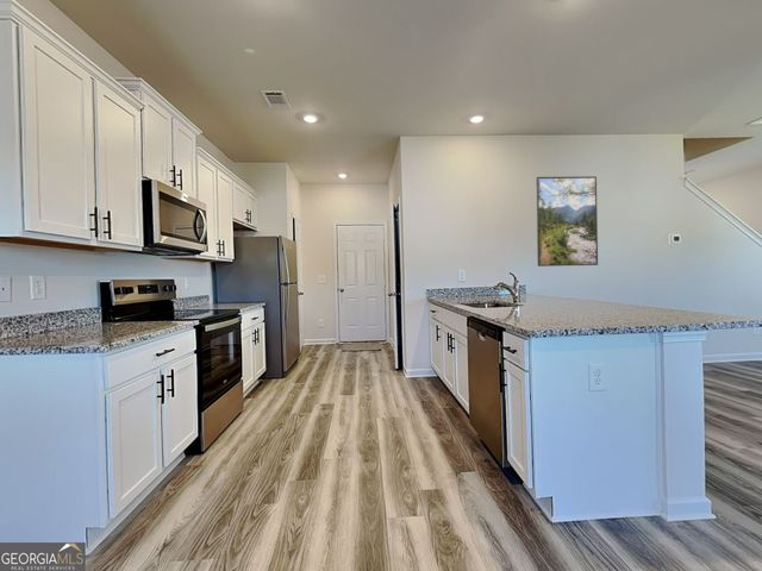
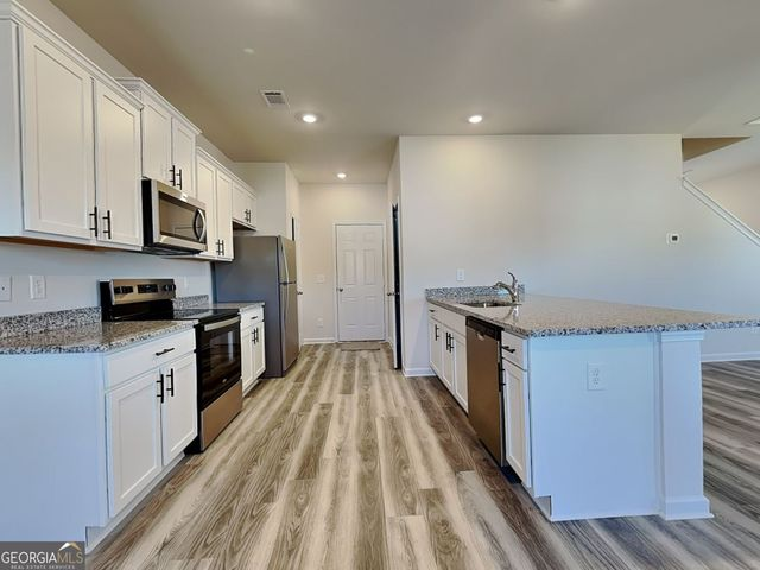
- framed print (567, 221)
